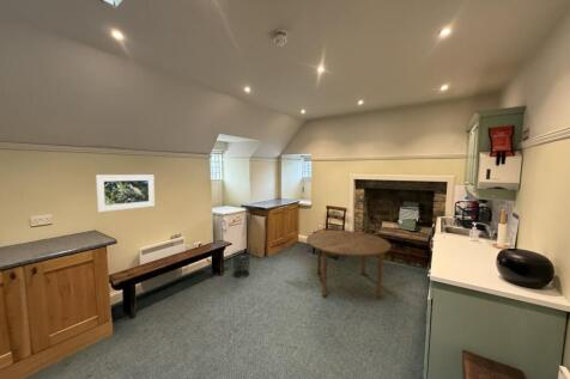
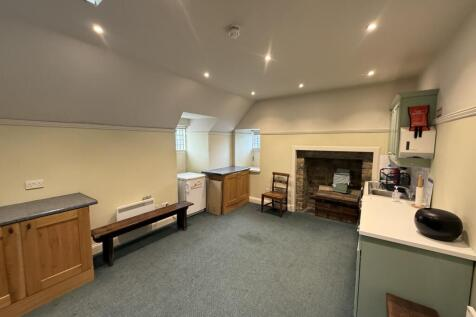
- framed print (127, 191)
- dining table (346, 255)
- waste bin (241, 263)
